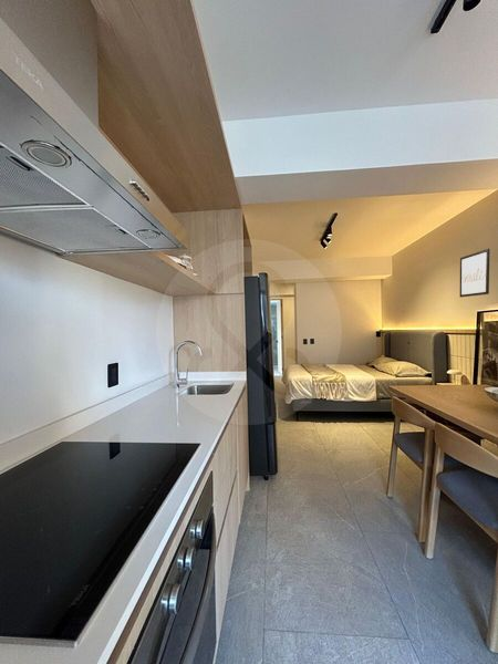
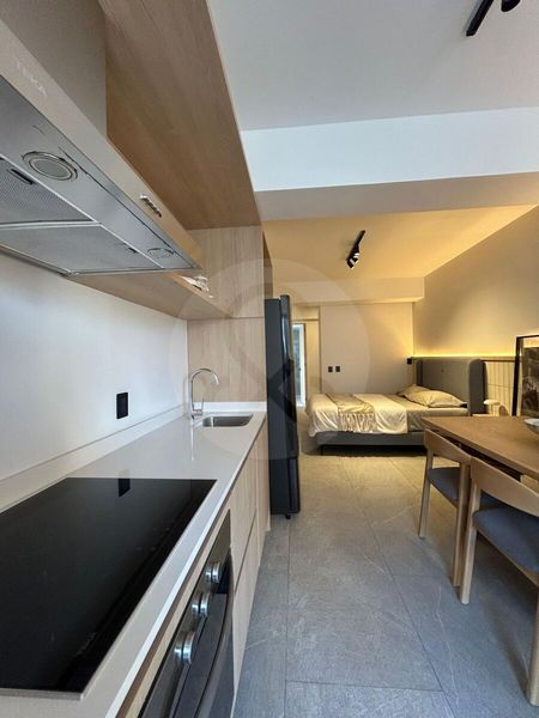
- wall art (473, 274)
